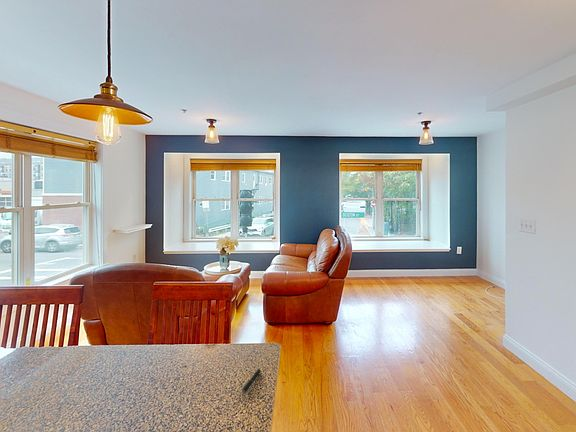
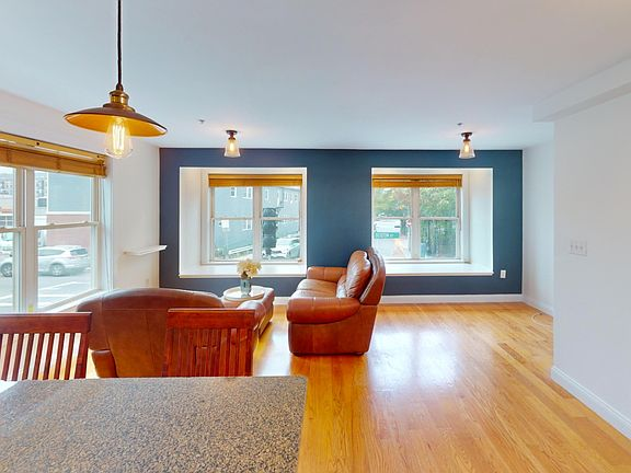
- pen (252, 379)
